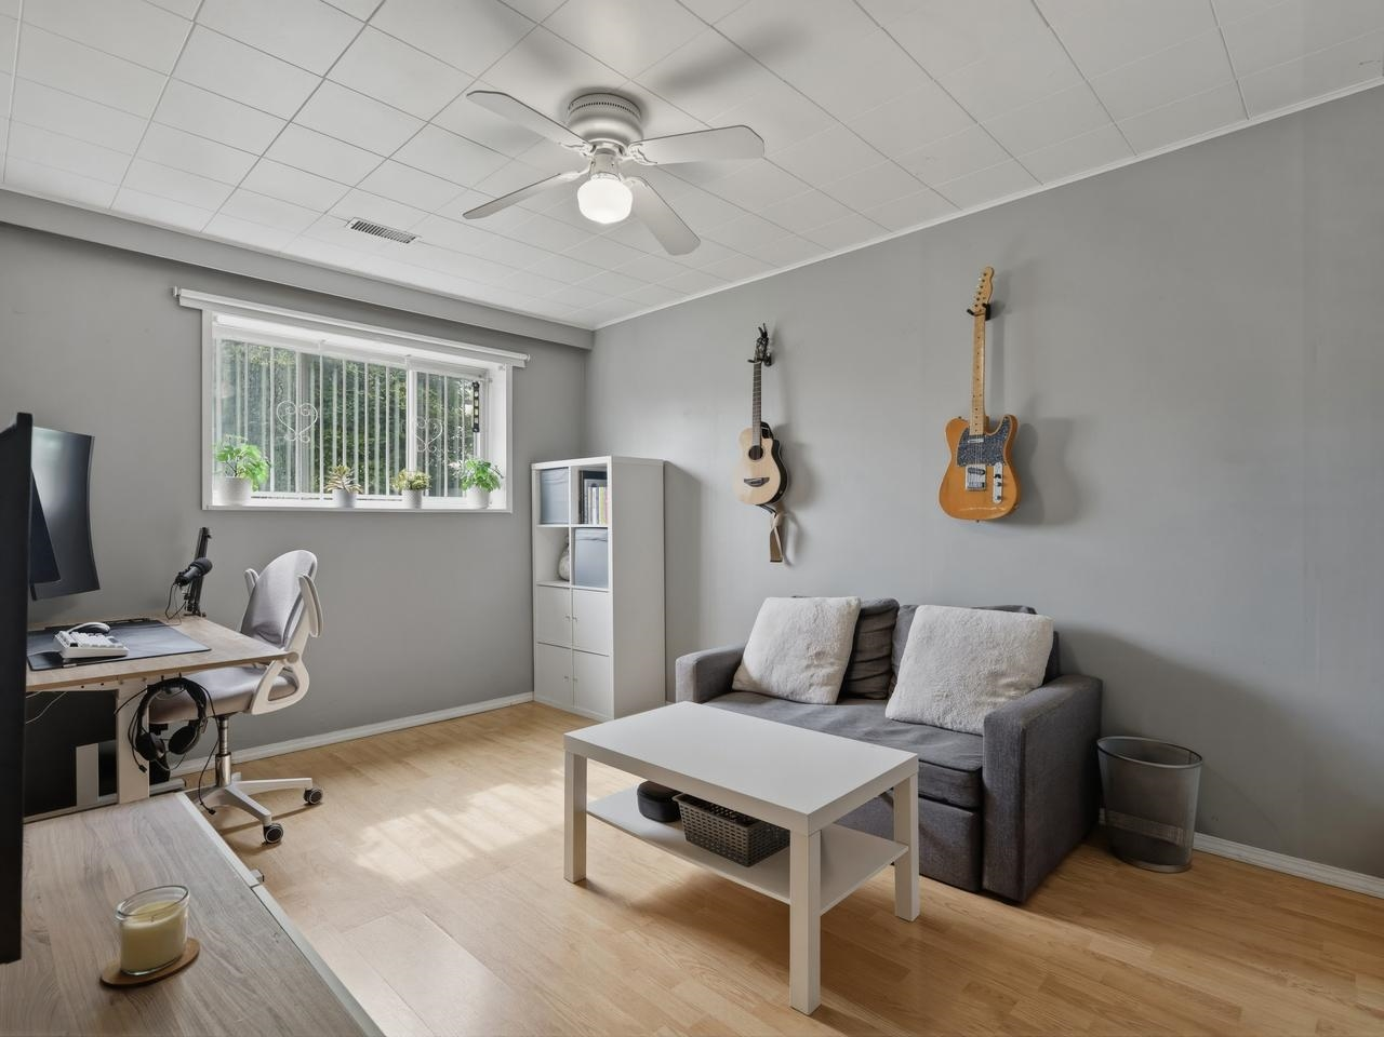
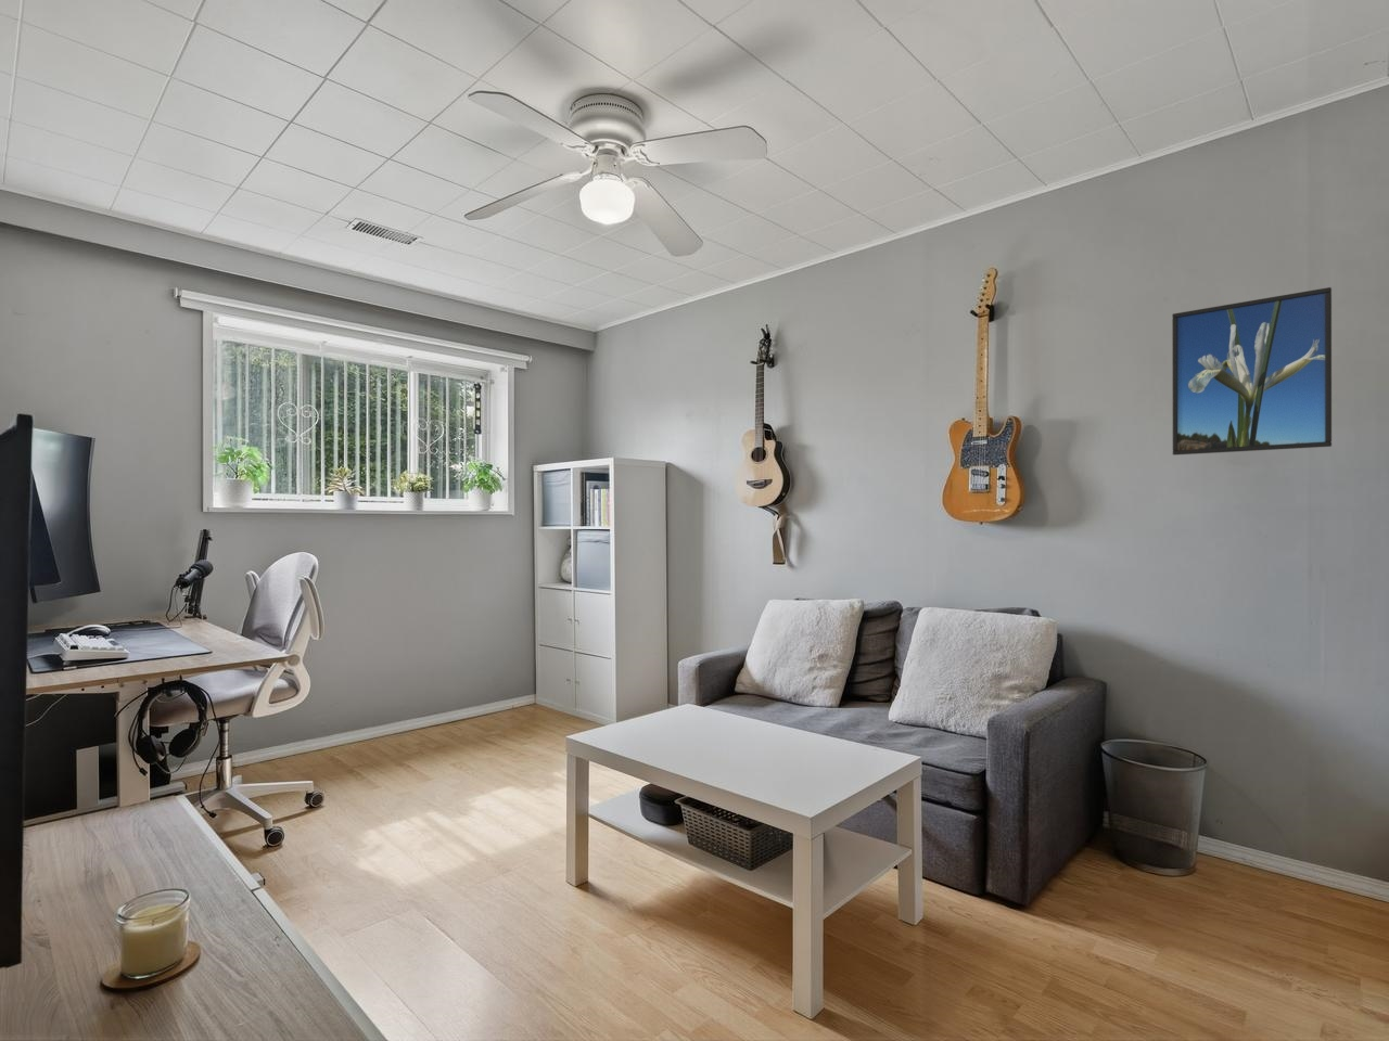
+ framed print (1247, 376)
